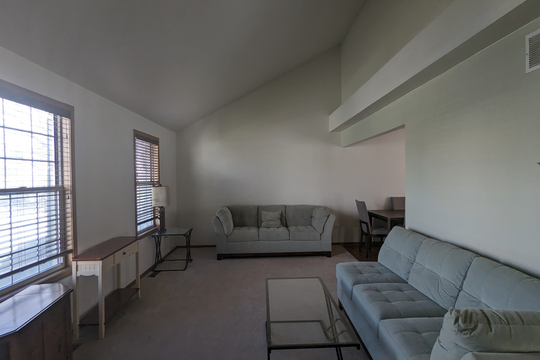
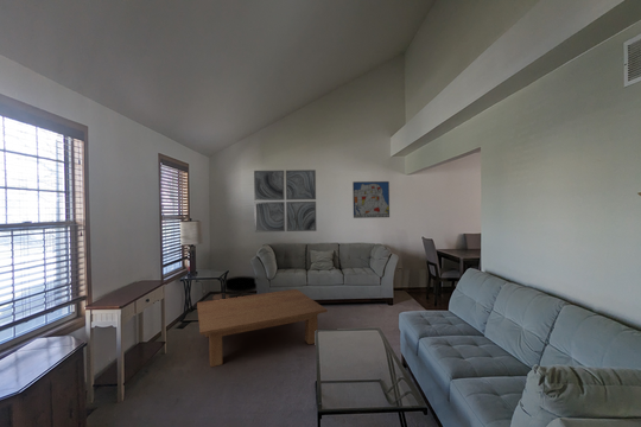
+ coffee table (259, 321)
+ wall art (284, 199)
+ side table (239, 291)
+ wall art (370, 199)
